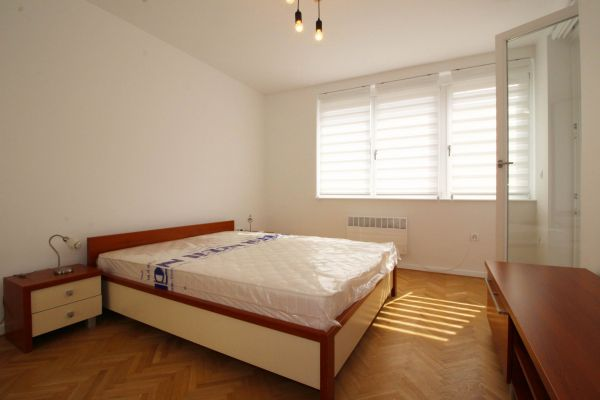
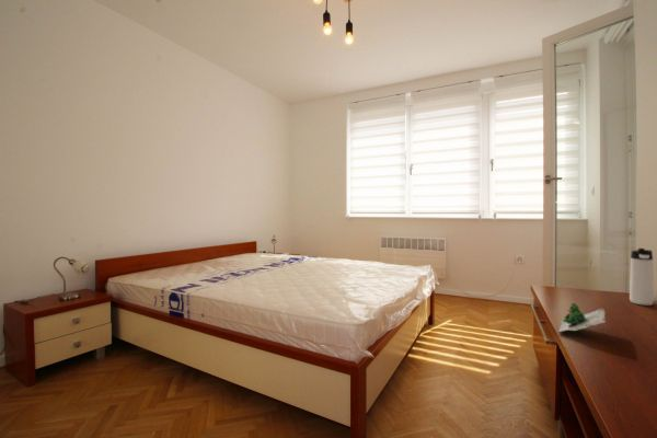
+ succulent plant (580, 319)
+ thermos bottle (642, 276)
